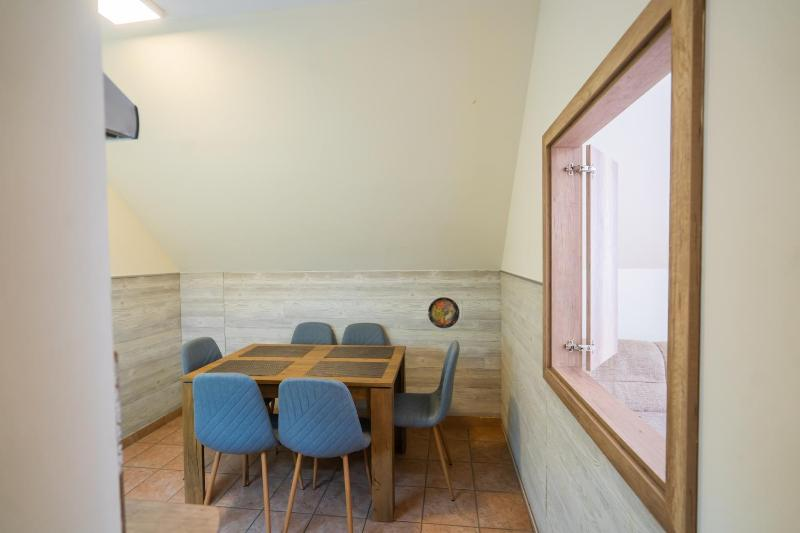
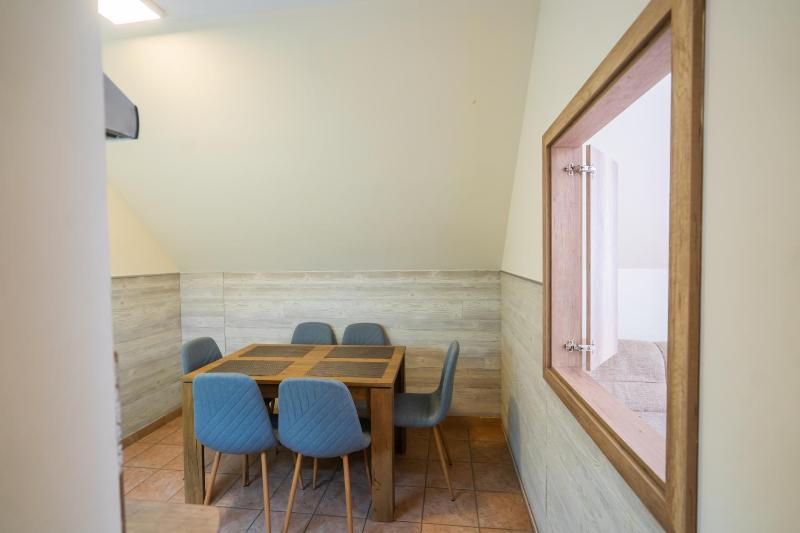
- decorative plate (443, 312)
